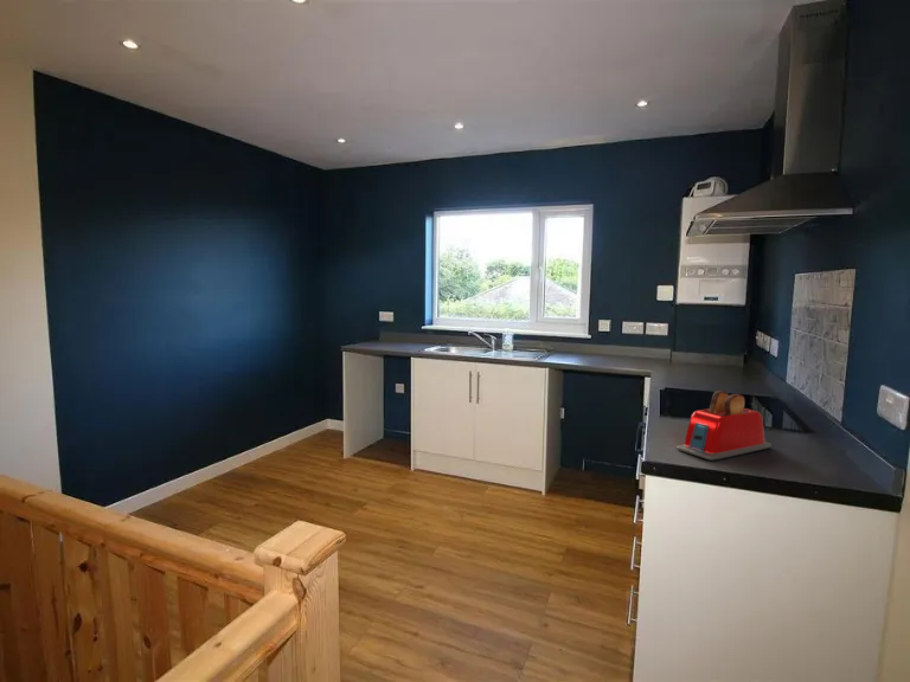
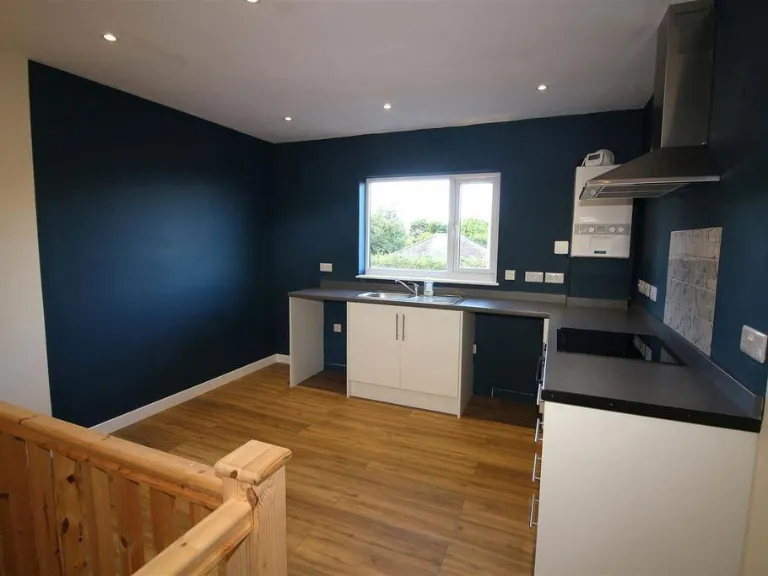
- toaster (726, 420)
